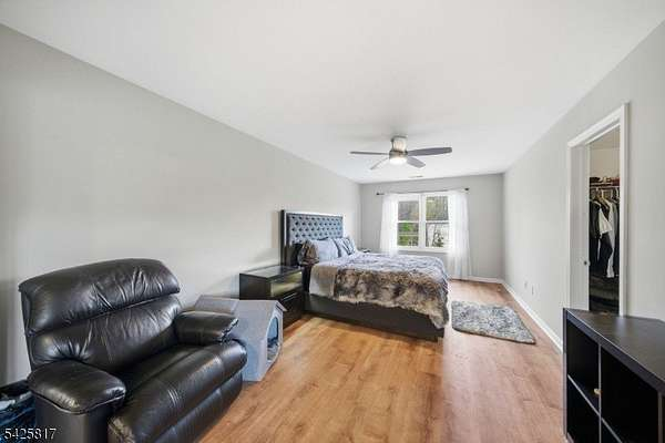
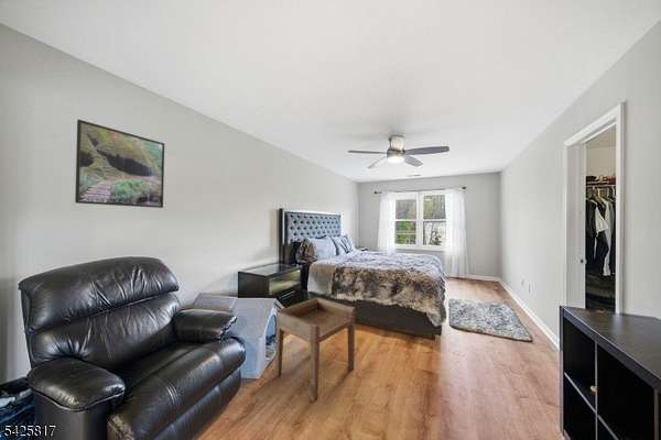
+ side table (315, 340)
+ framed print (126, 168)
